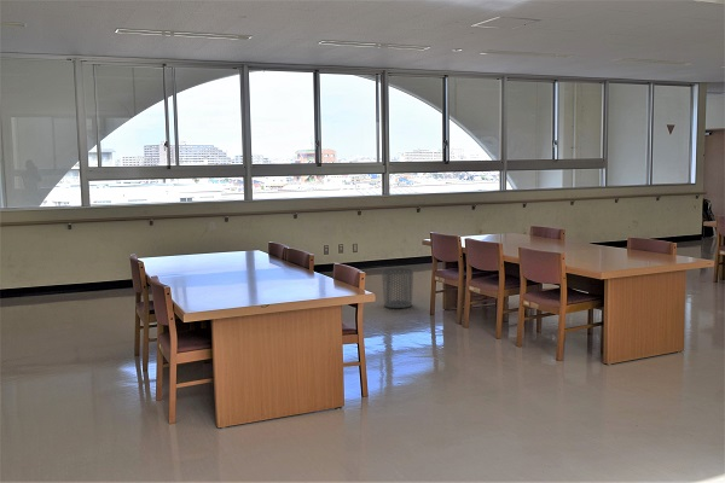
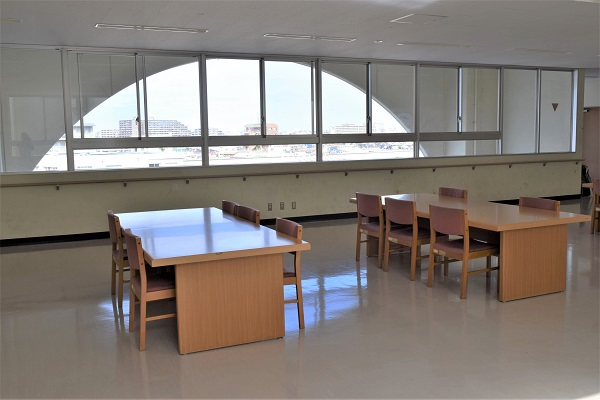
- waste bin (398, 287)
